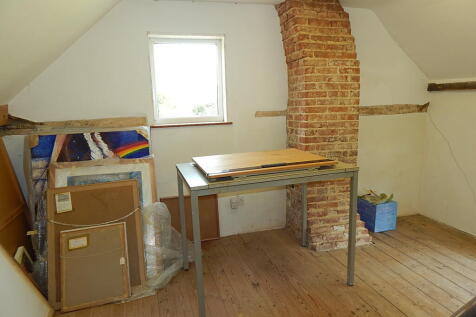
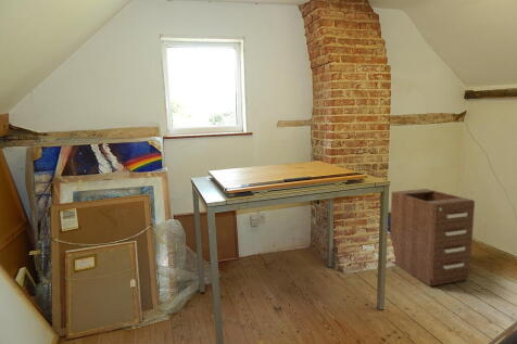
+ filing cabinet (429, 233)
